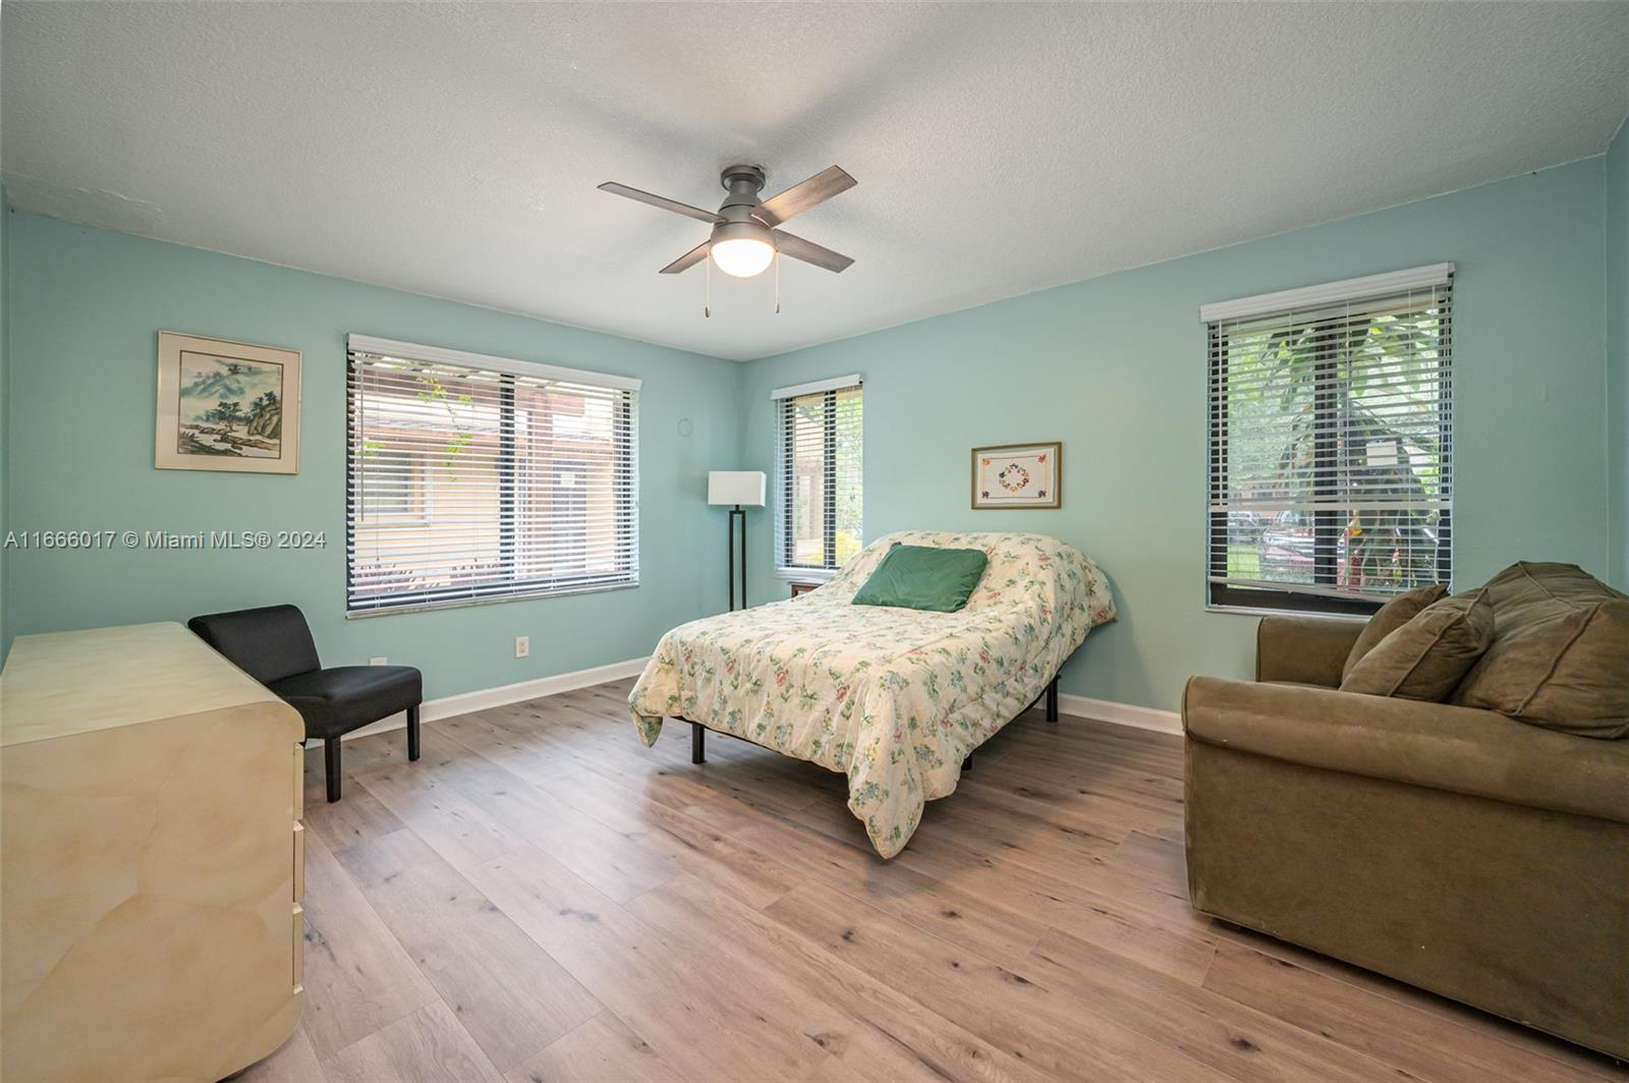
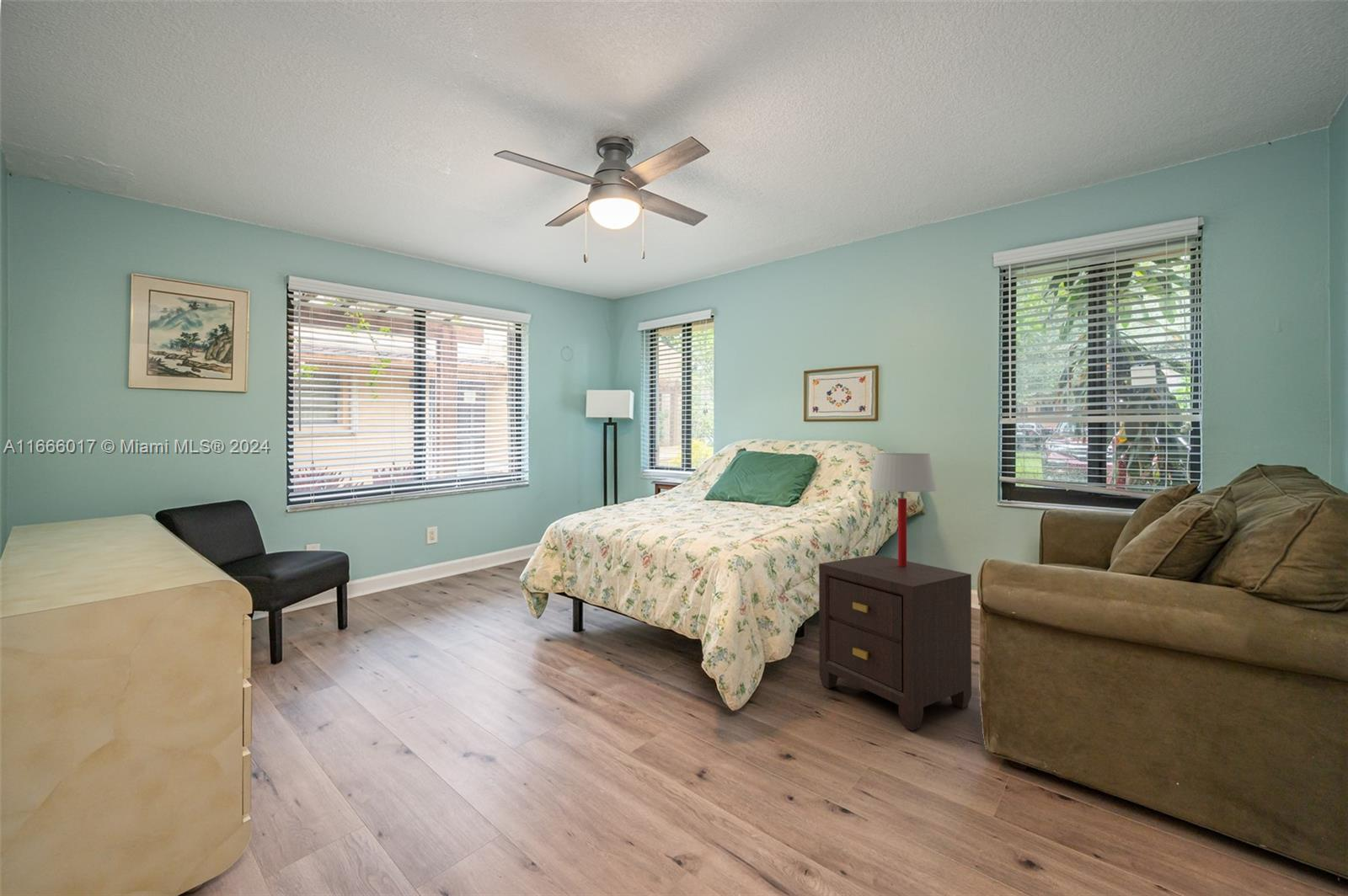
+ table lamp (901, 509)
+ nightstand (891, 632)
